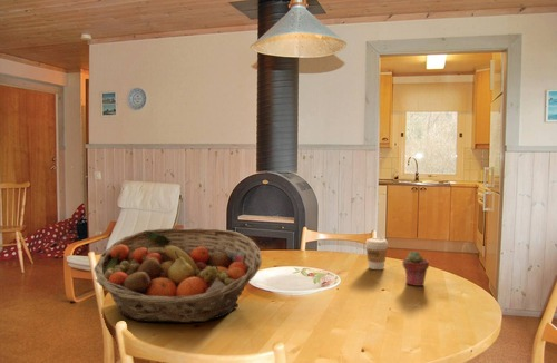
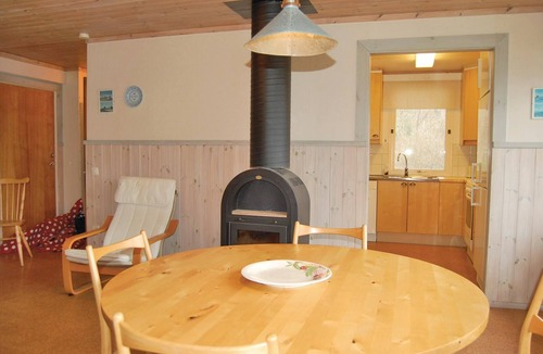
- fruit basket (179, 271)
- coffee cup (375, 253)
- potted succulent (414, 267)
